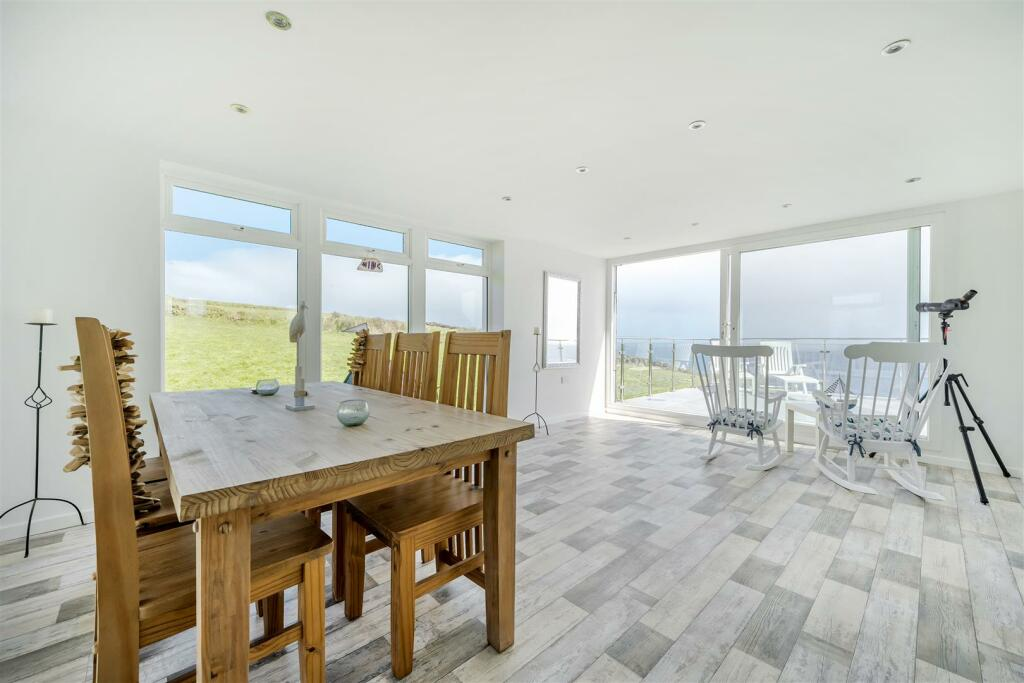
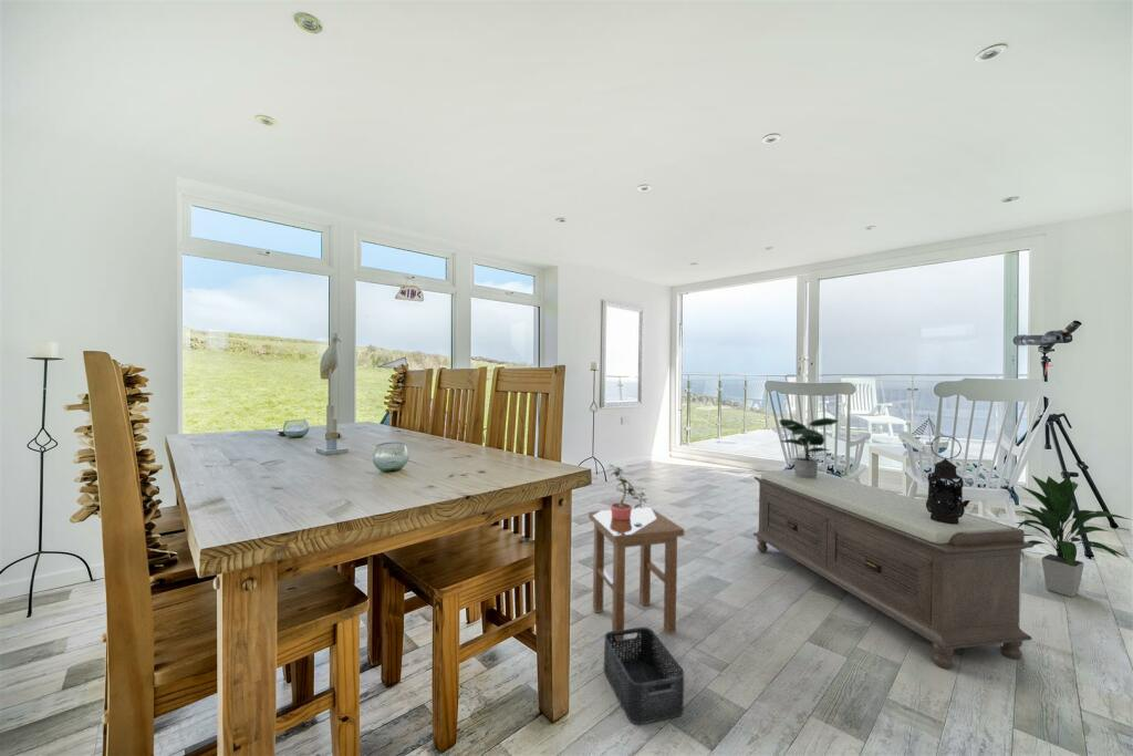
+ indoor plant (1058, 530)
+ potted plant (624, 493)
+ potted plant (808, 446)
+ storage bin (641, 671)
+ bench (859, 541)
+ stool (640, 570)
+ lantern (945, 477)
